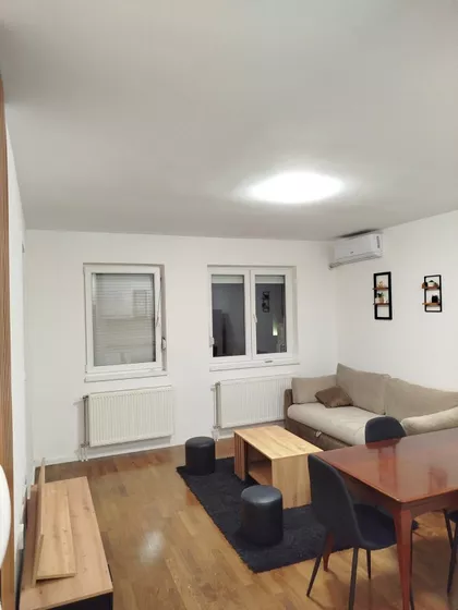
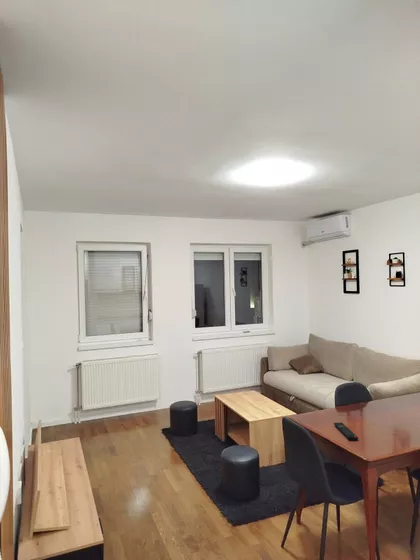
+ remote control (345, 431)
